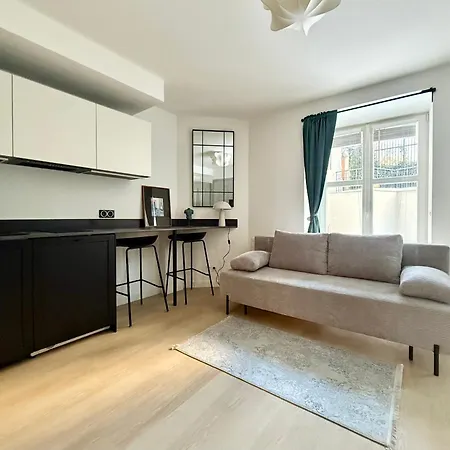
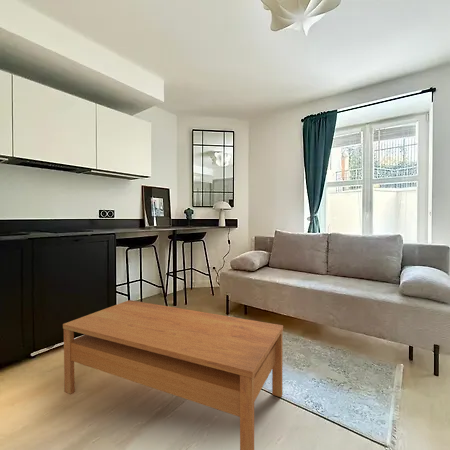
+ coffee table (172, 359)
